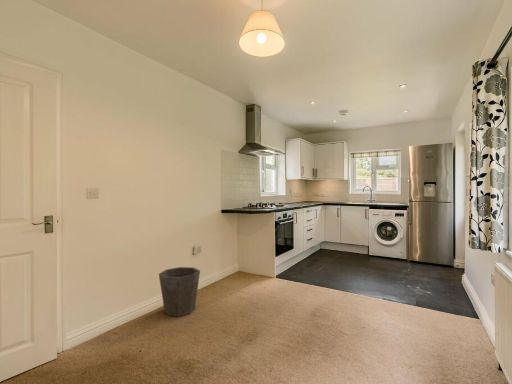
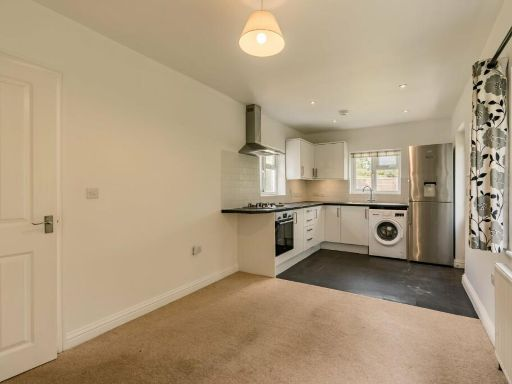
- waste bin (179, 291)
